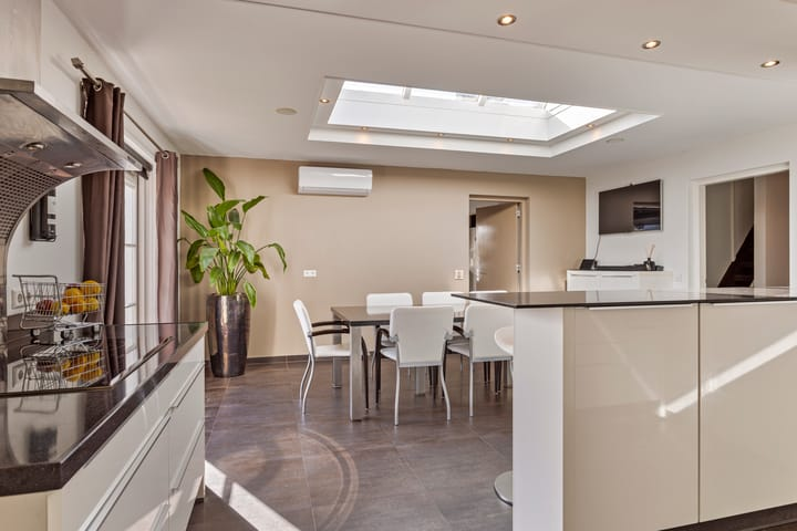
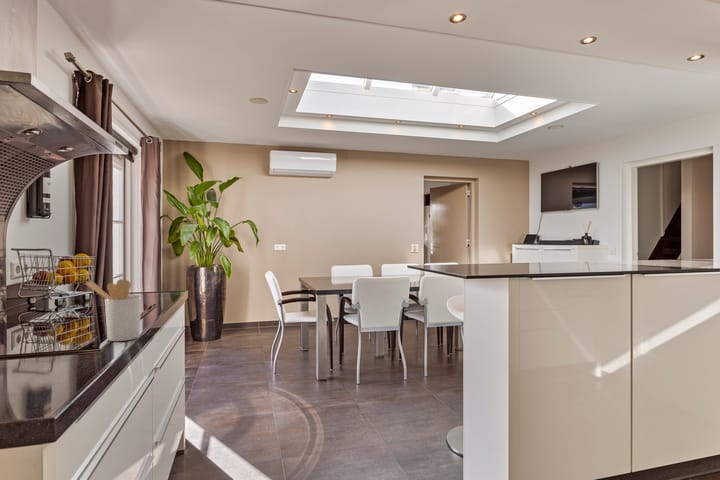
+ utensil holder (113, 308)
